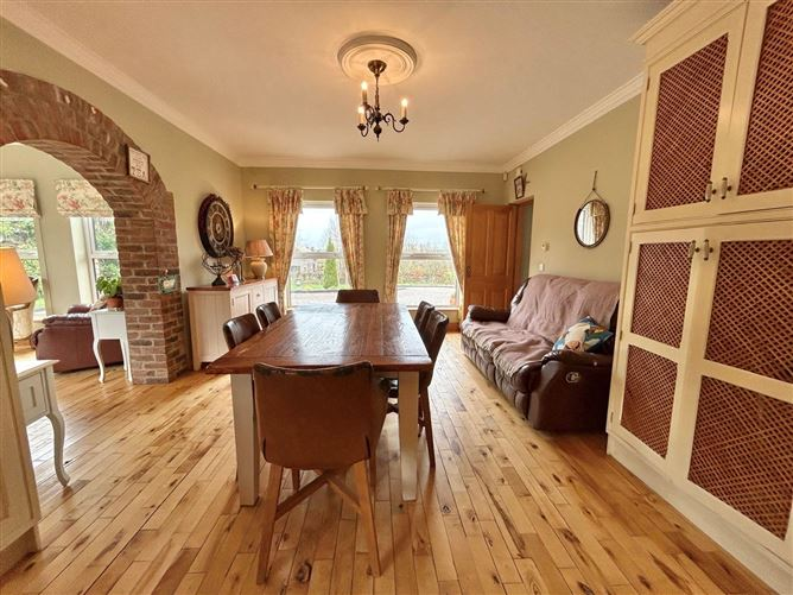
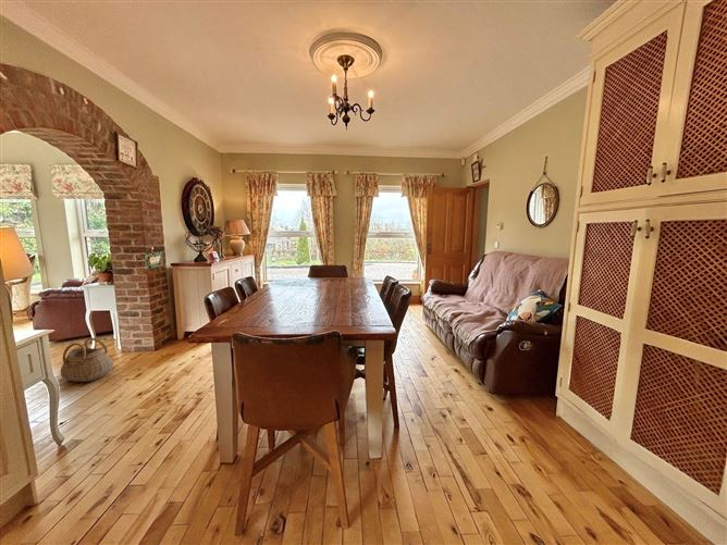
+ basket (86, 358)
